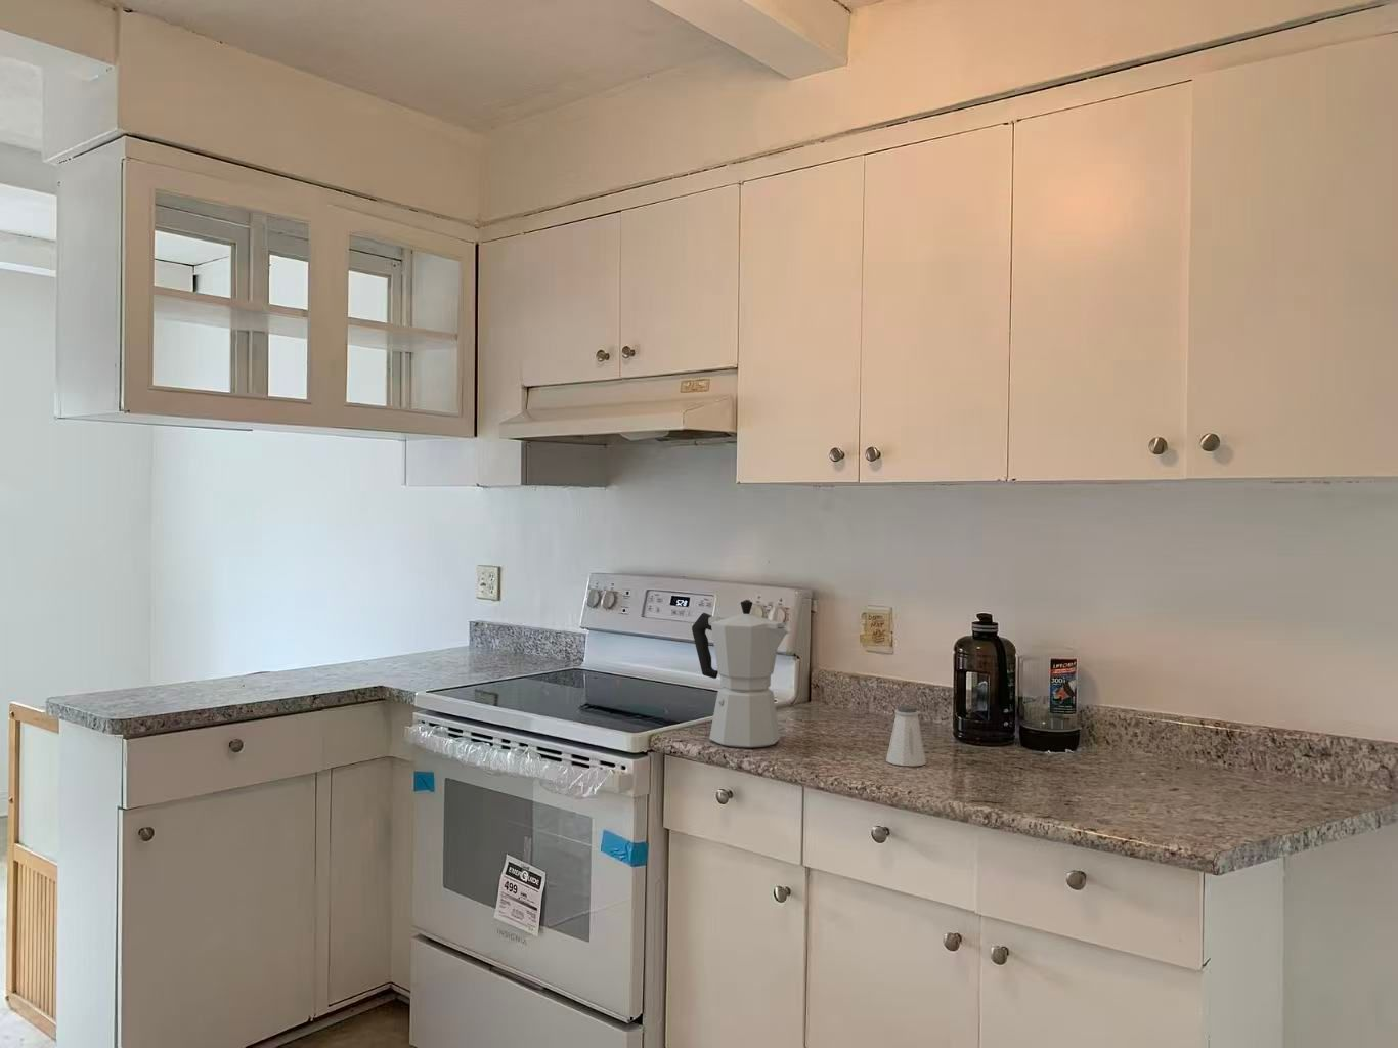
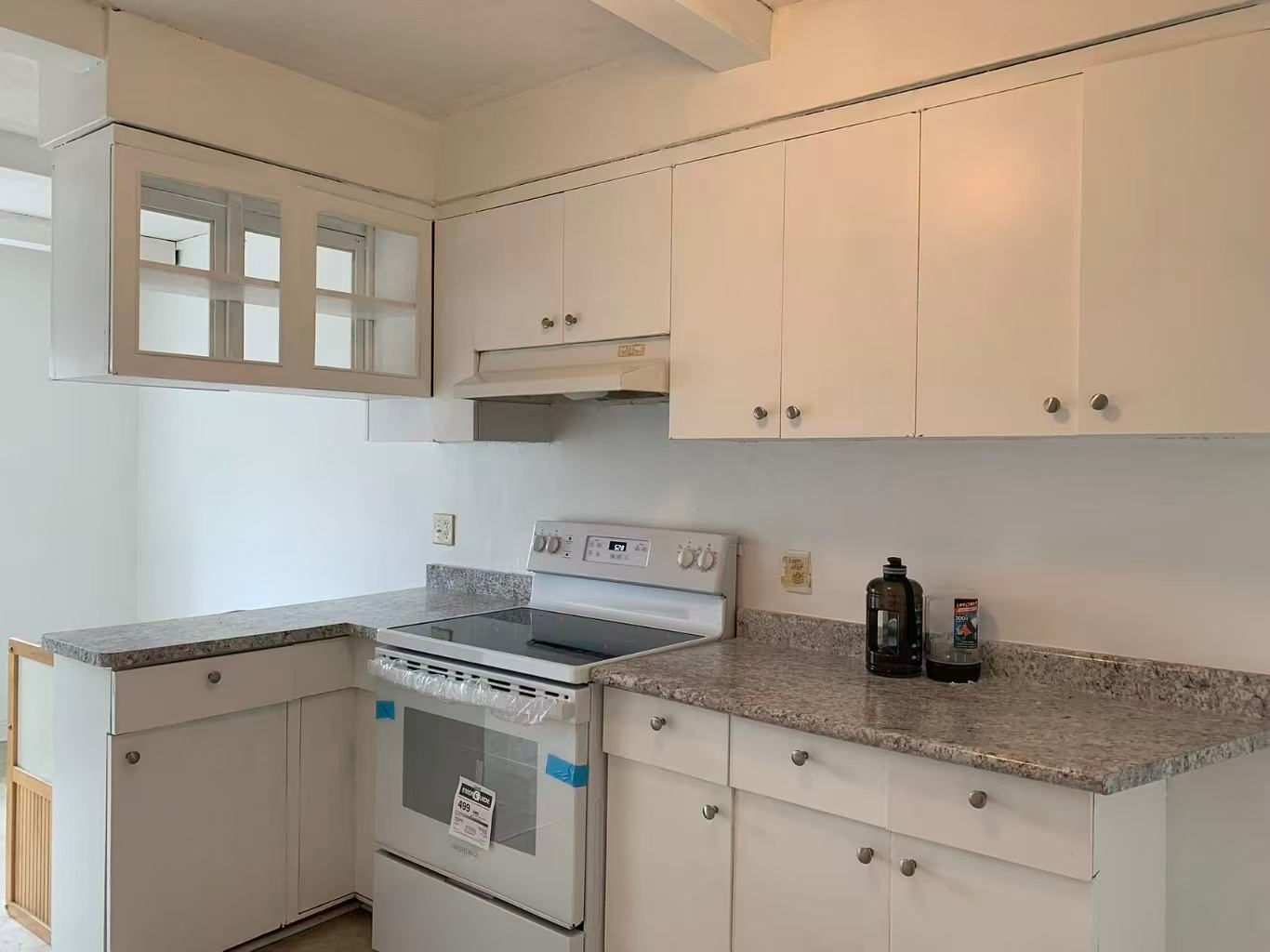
- saltshaker (906, 734)
- moka pot (739, 669)
